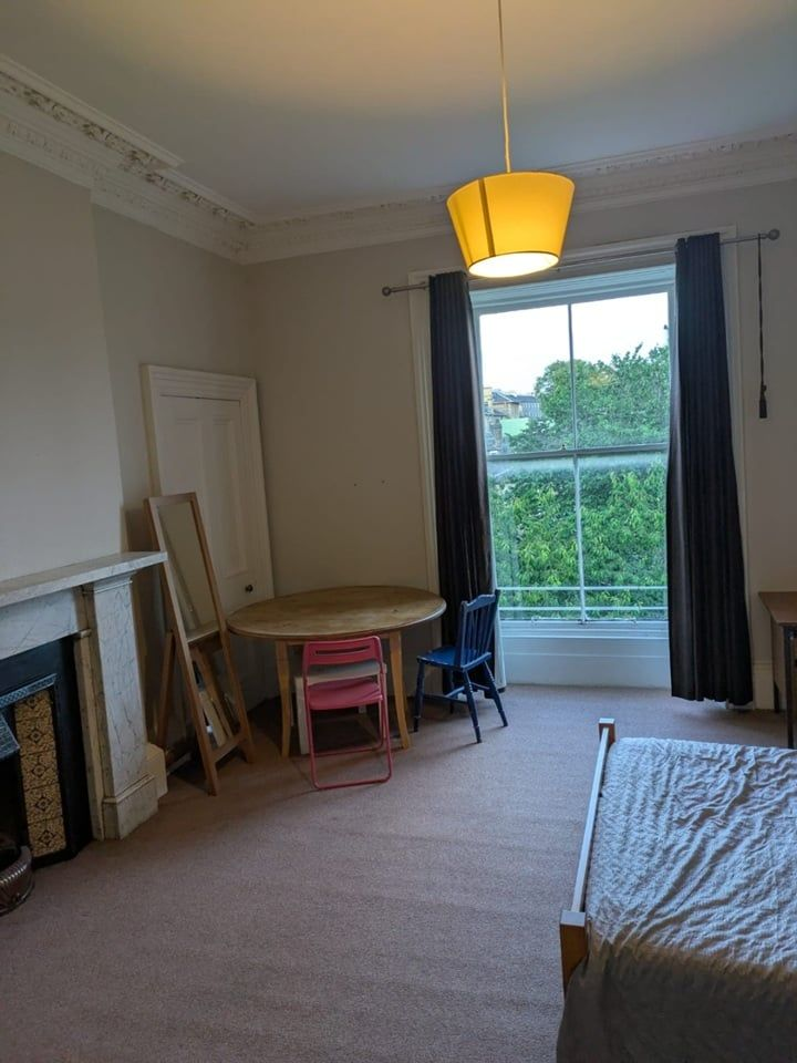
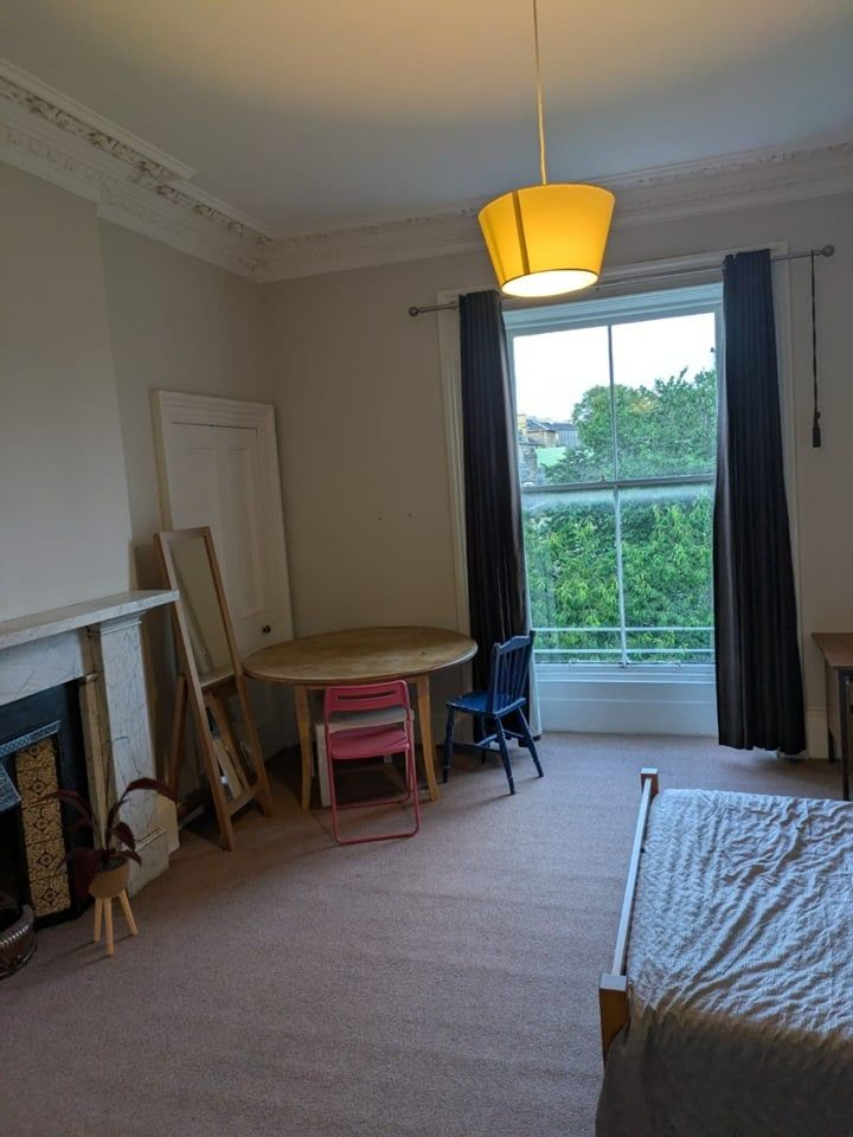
+ house plant (102, 847)
